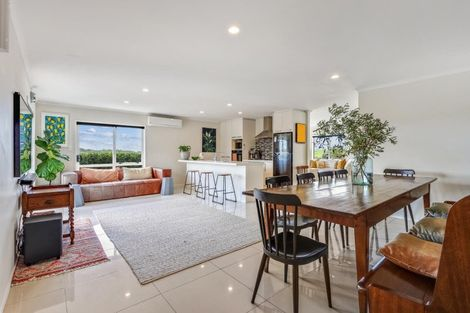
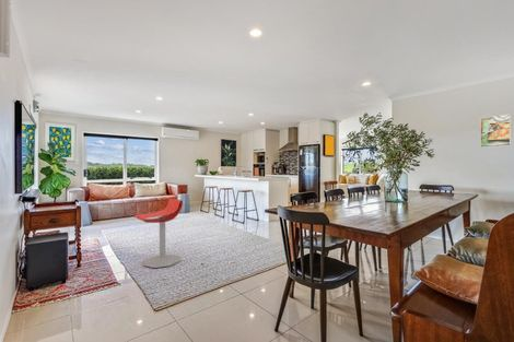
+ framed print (494, 131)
+ stool (160, 231)
